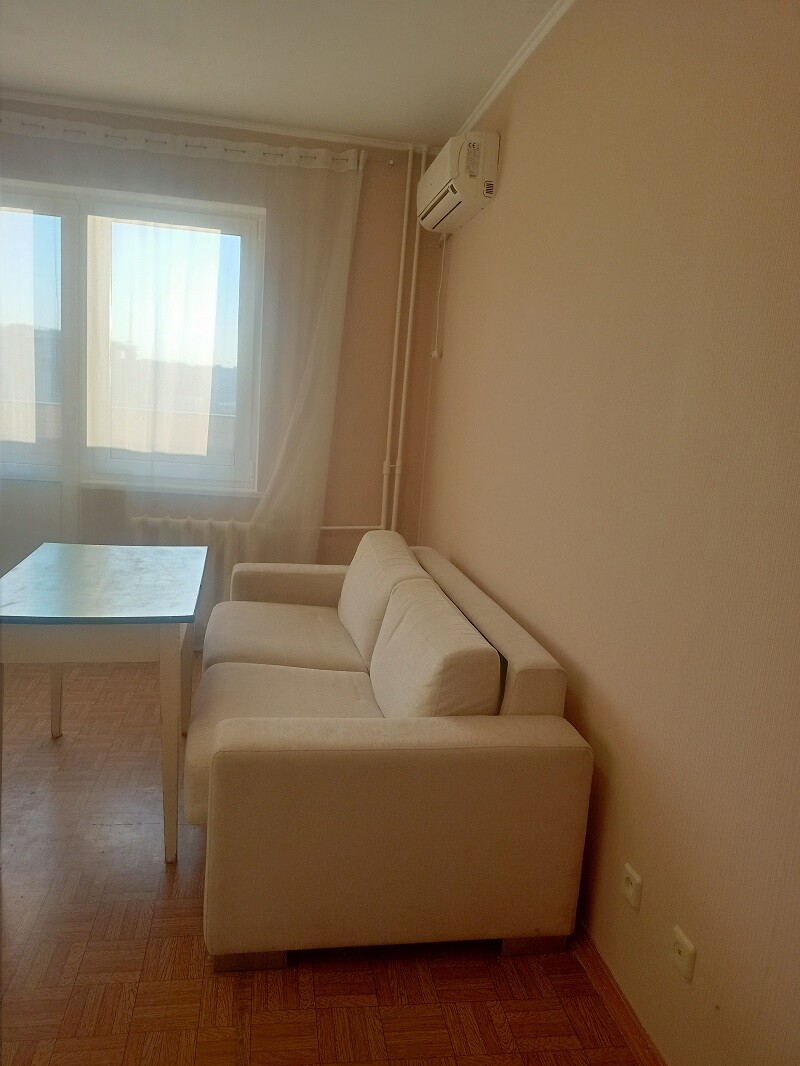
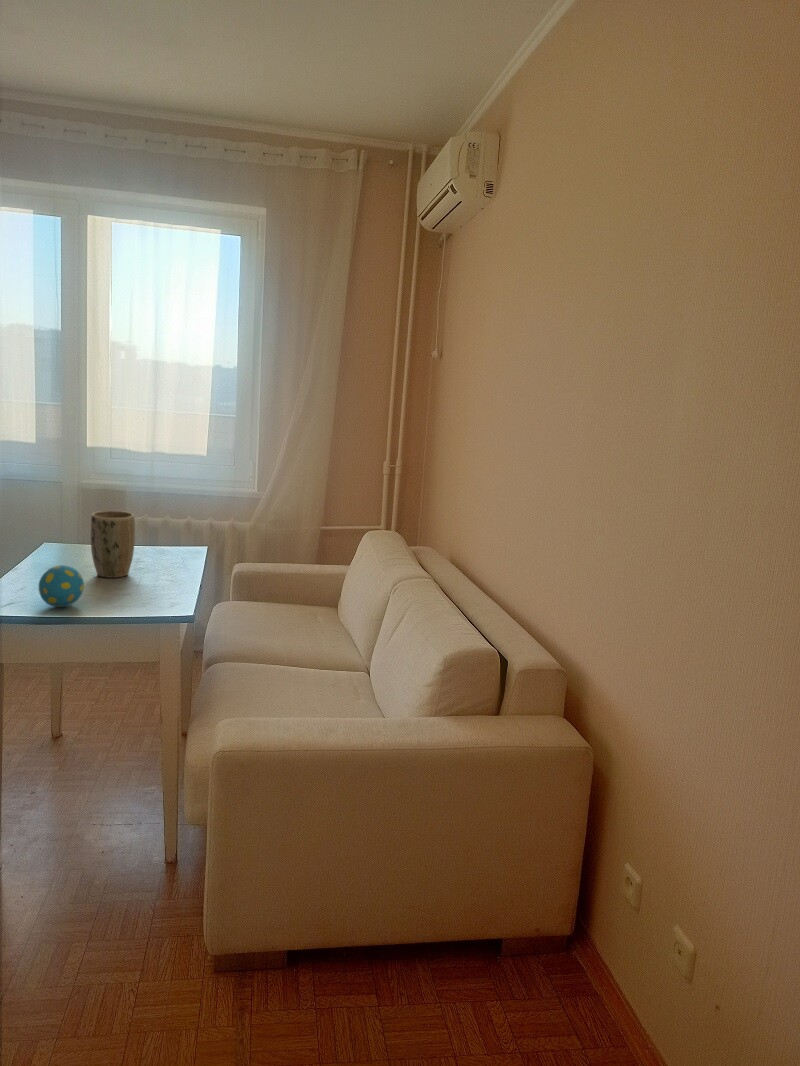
+ plant pot (112, 544)
+ decorative egg (61, 586)
